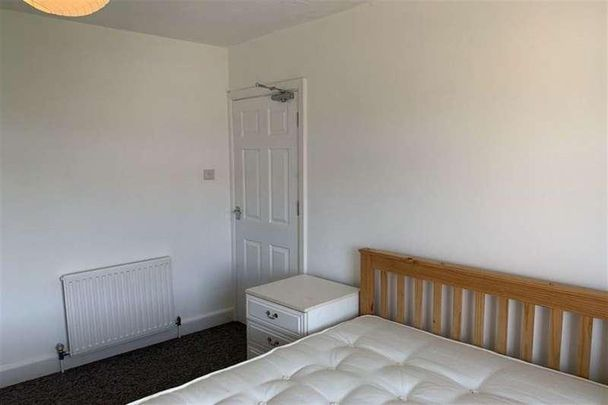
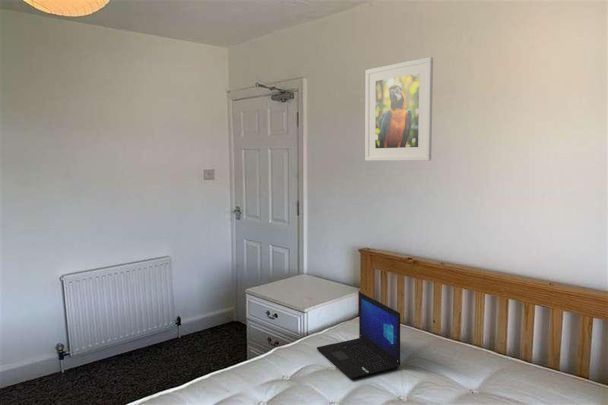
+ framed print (396, 112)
+ laptop (359, 332)
